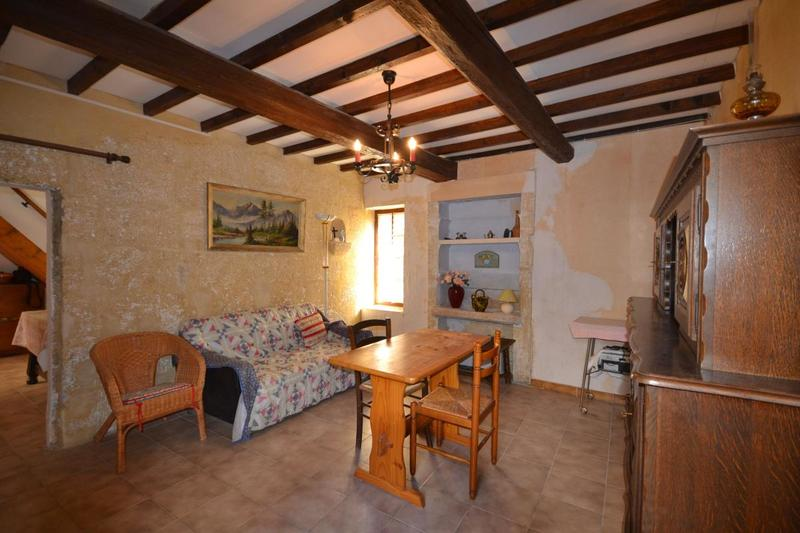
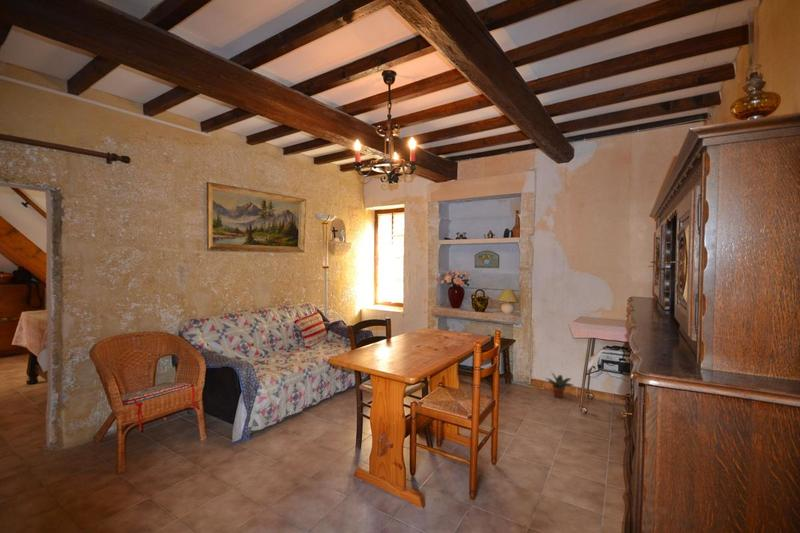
+ potted plant (558, 385)
